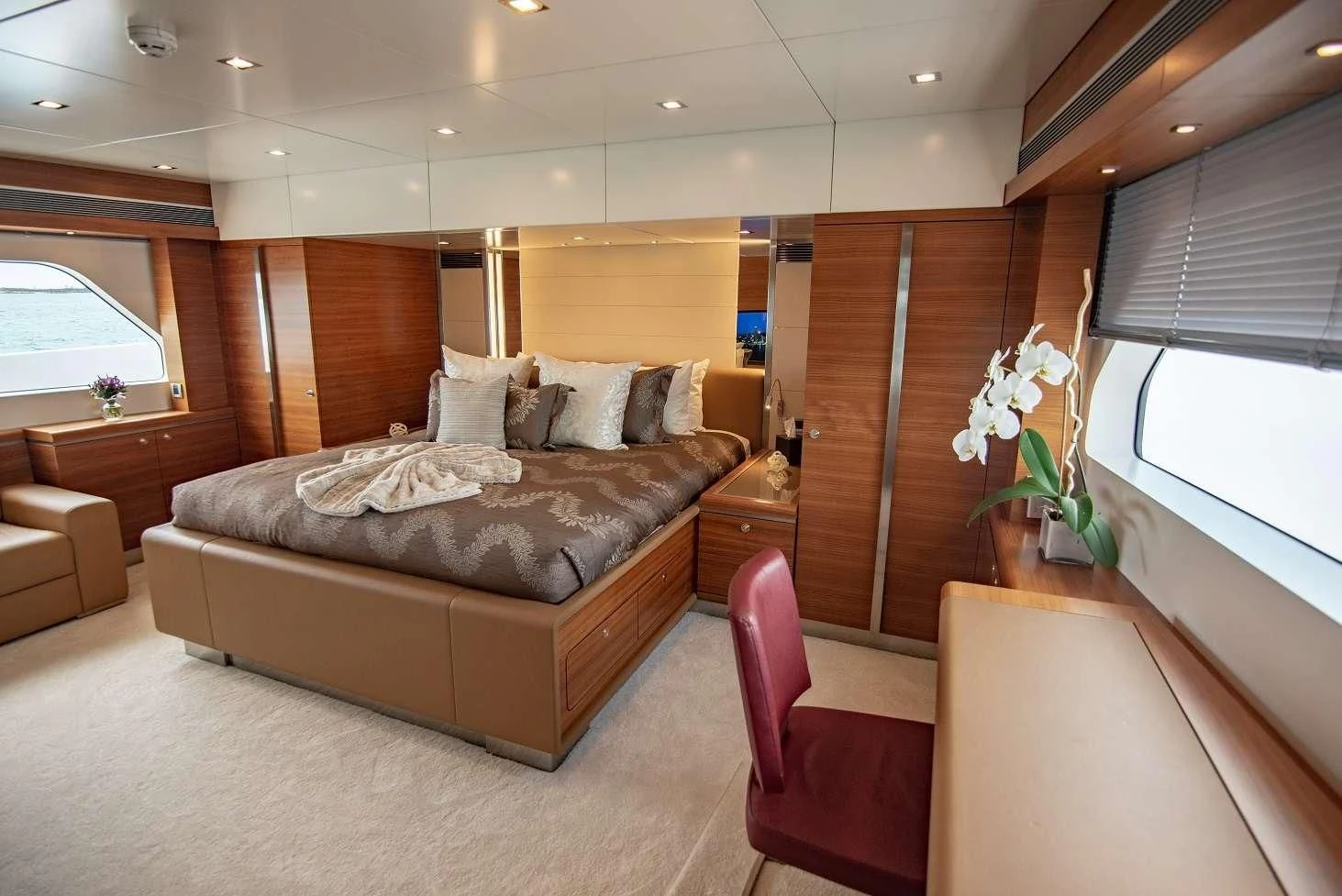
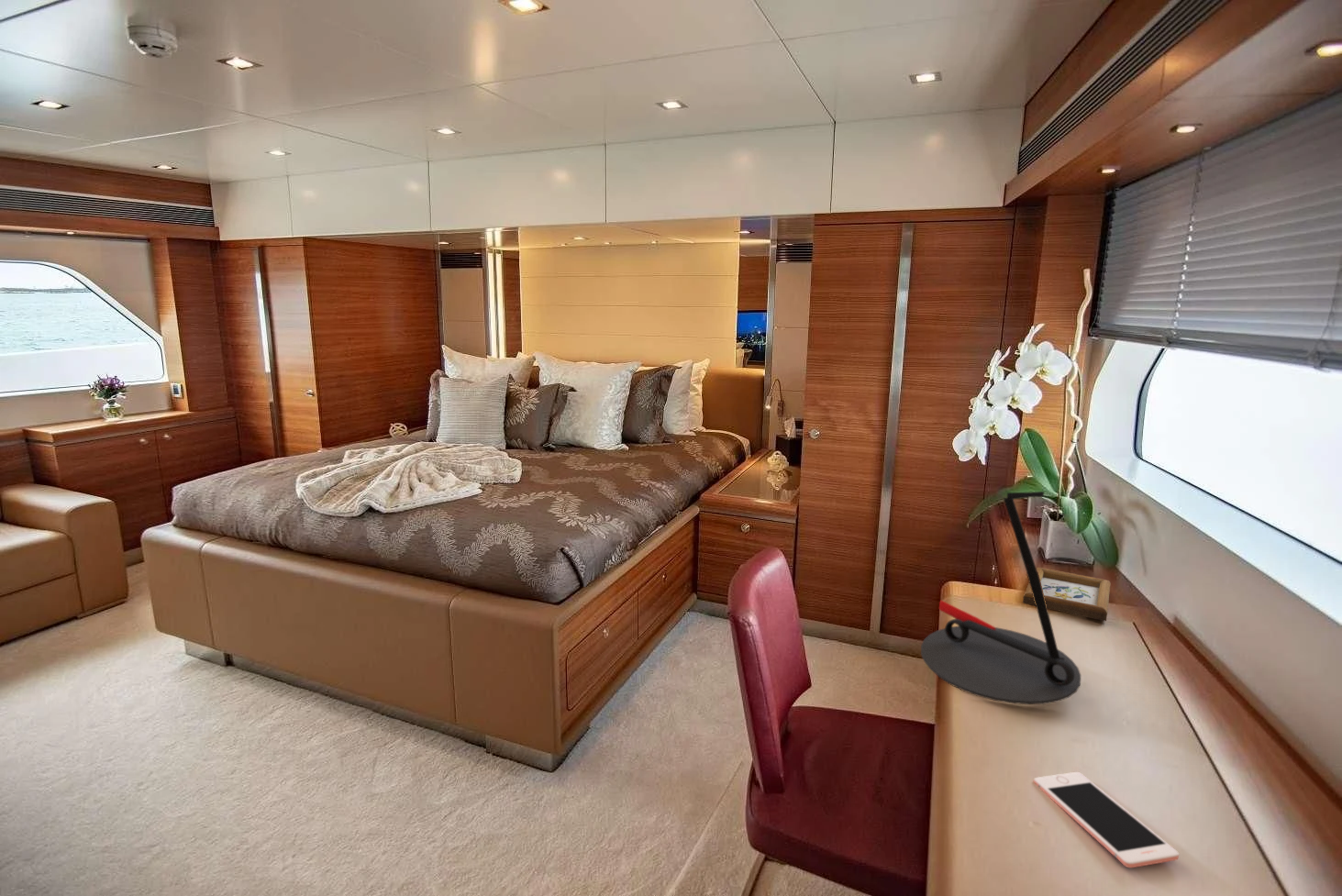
+ picture frame (1068, 591)
+ cell phone (1101, 815)
+ desk lamp (1026, 573)
